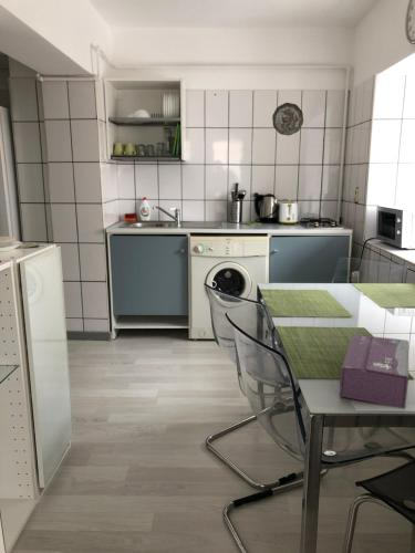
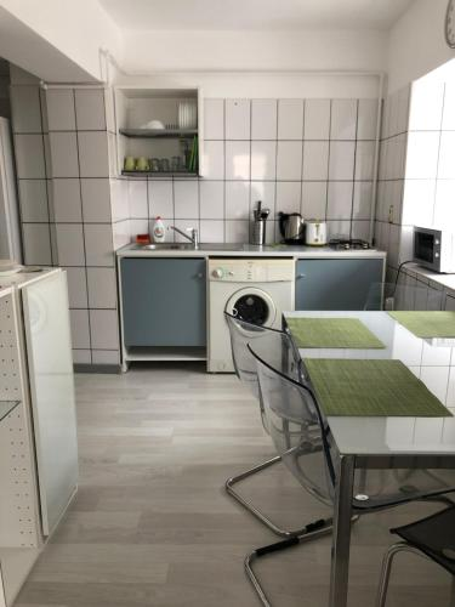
- tissue box (375, 366)
- decorative plate (287, 118)
